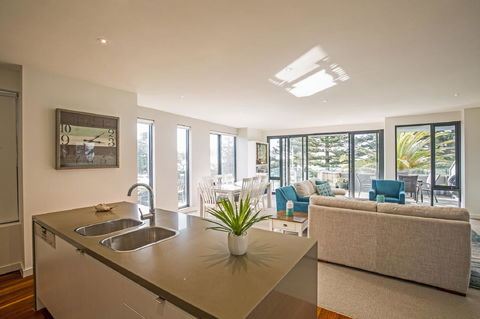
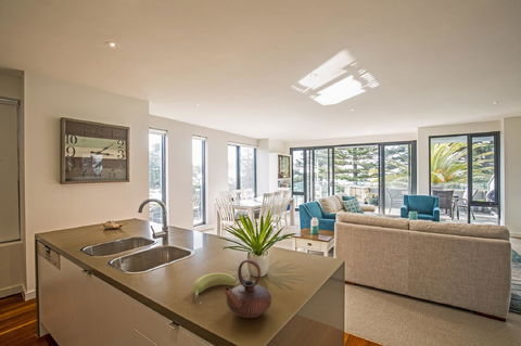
+ banana (212, 283)
+ teapot (245, 289)
